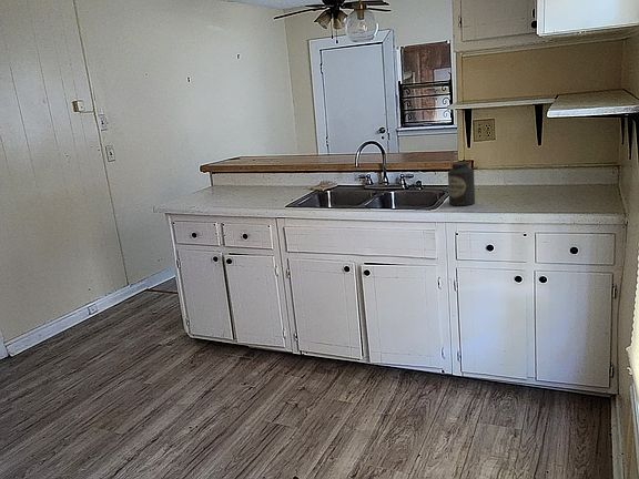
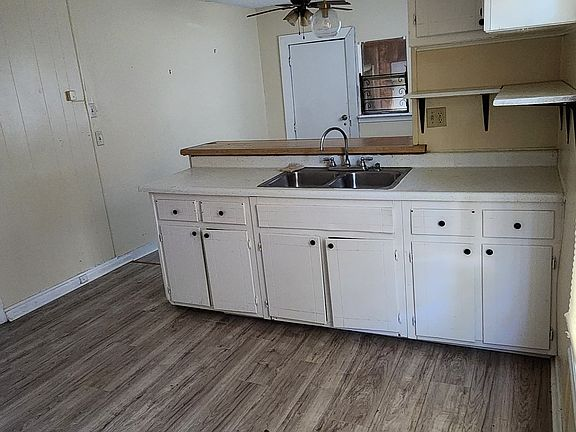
- canister (460, 183)
